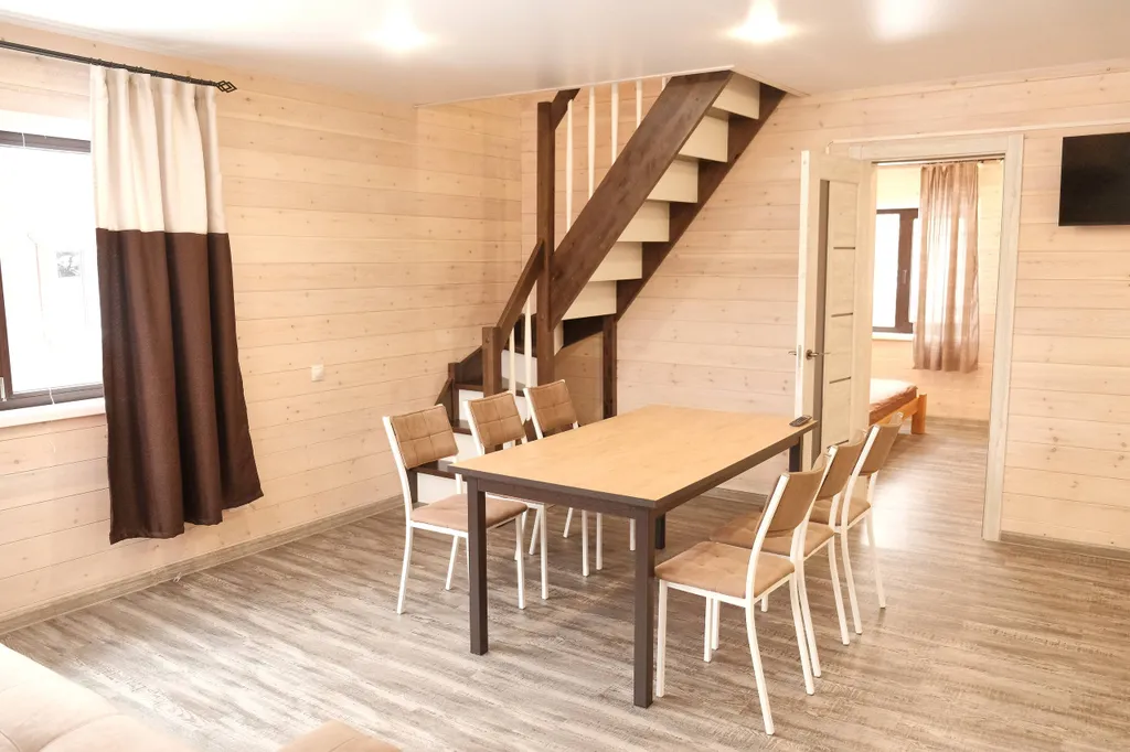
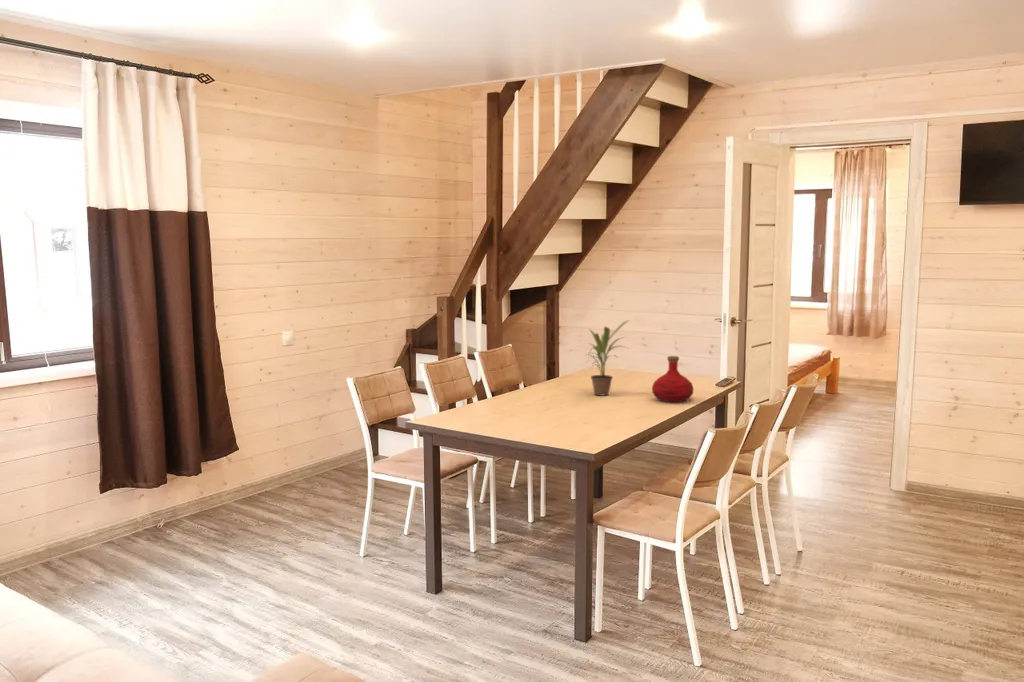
+ bottle (672, 378)
+ potted plant (604, 358)
